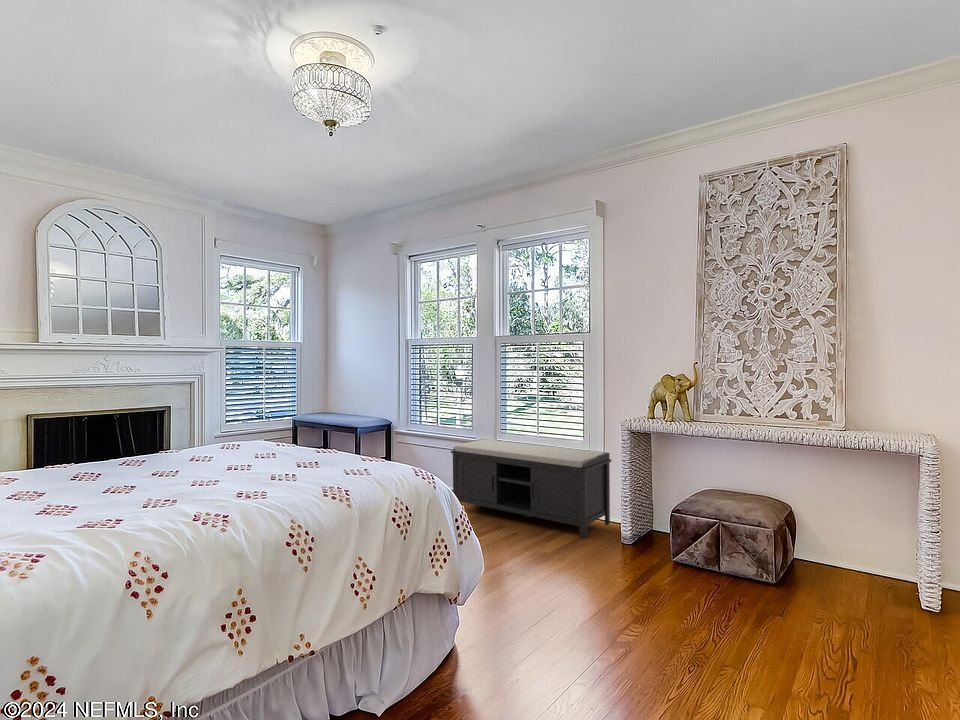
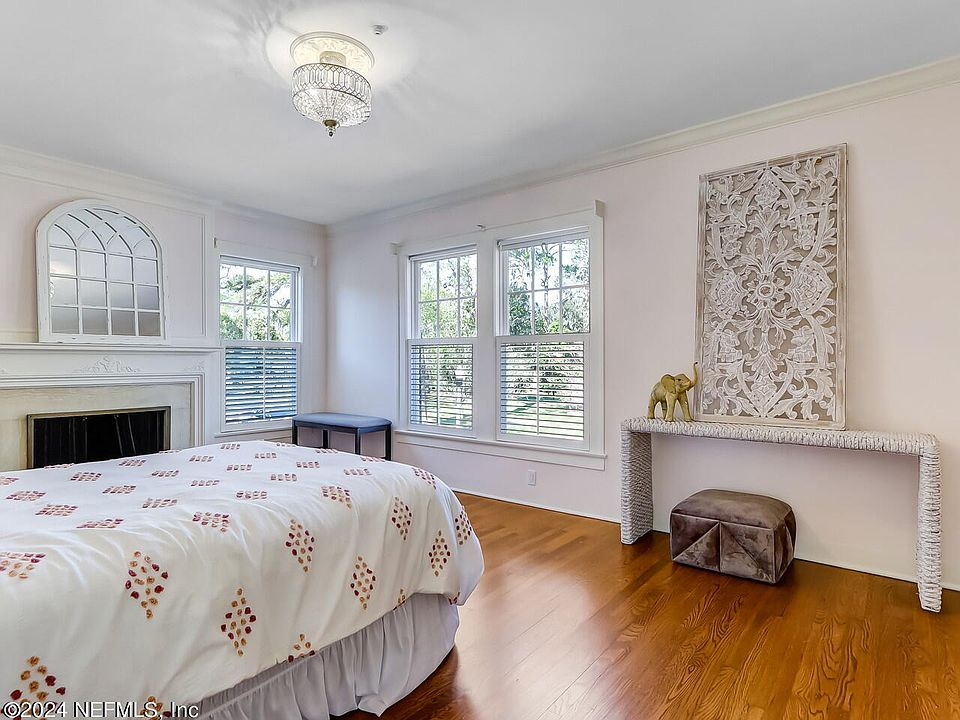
- bench (527, 482)
